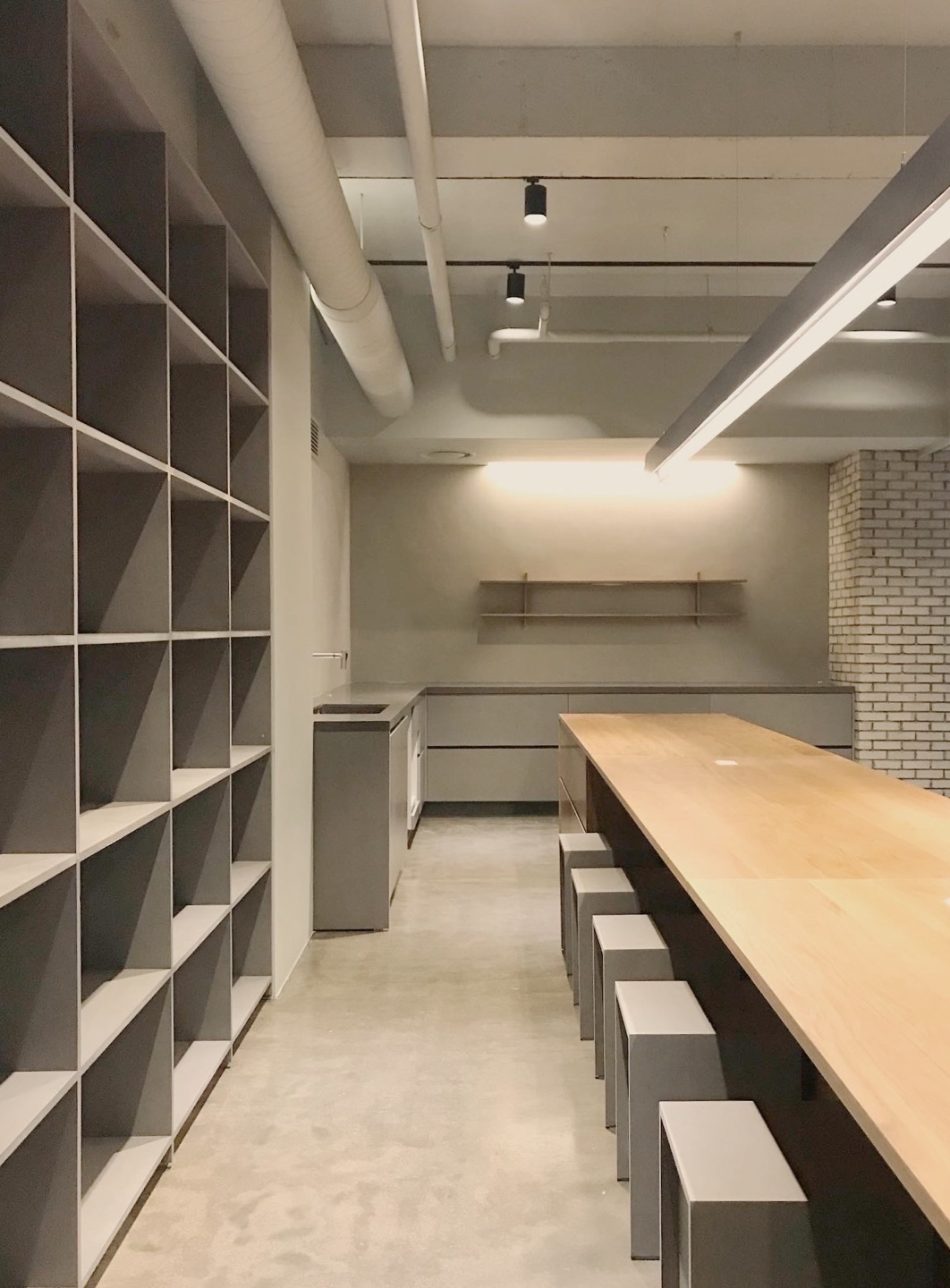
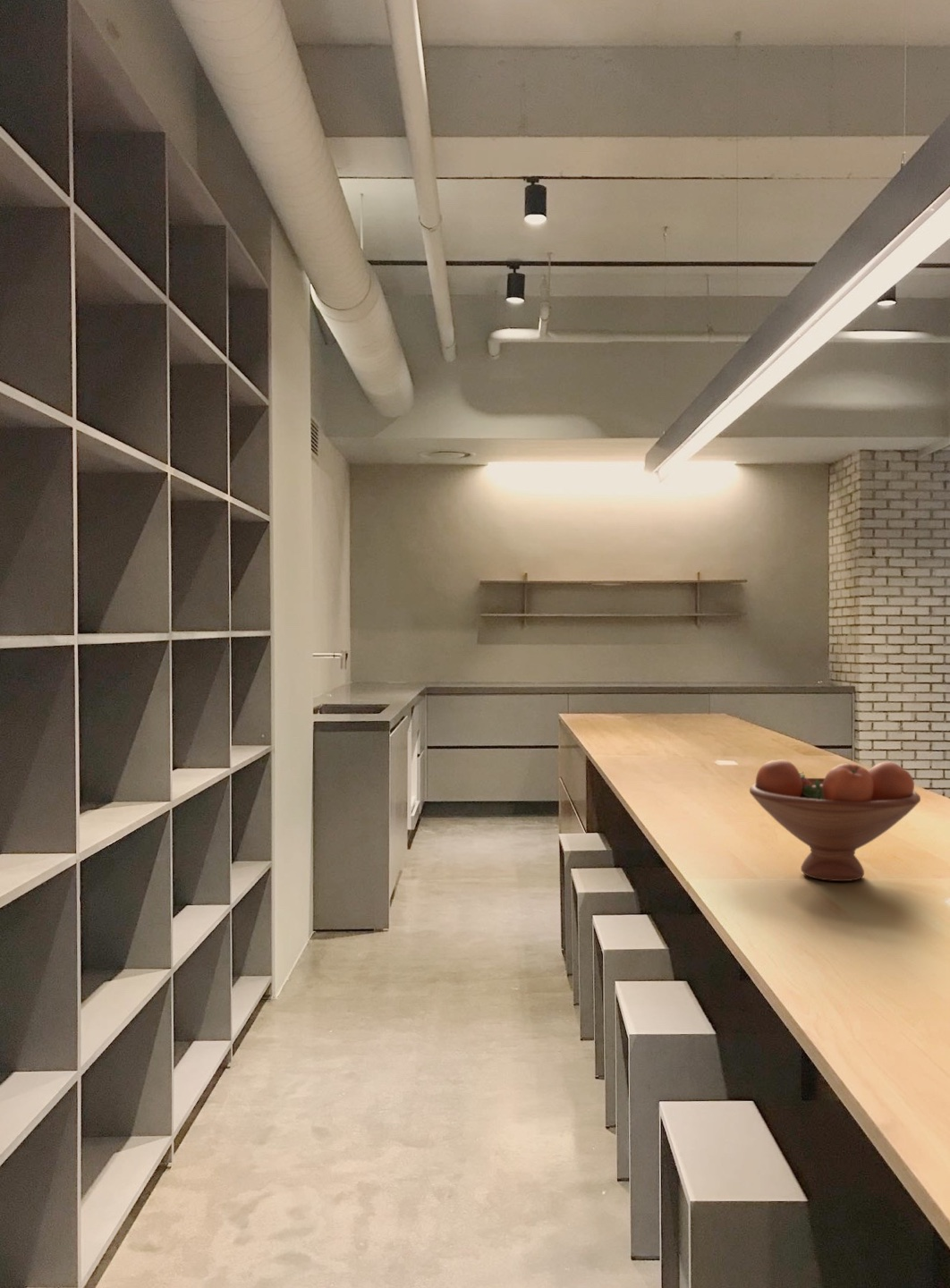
+ fruit bowl (832, 816)
